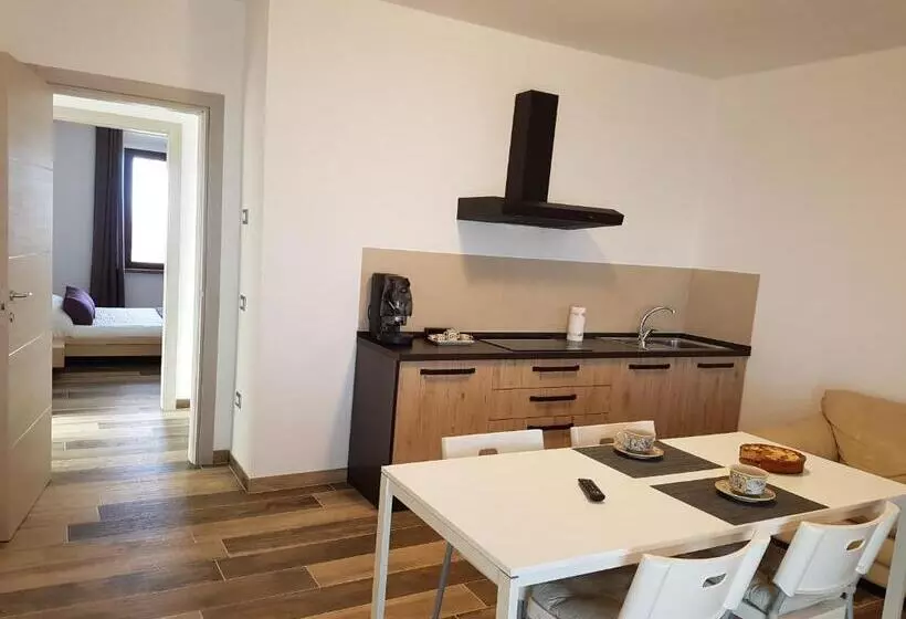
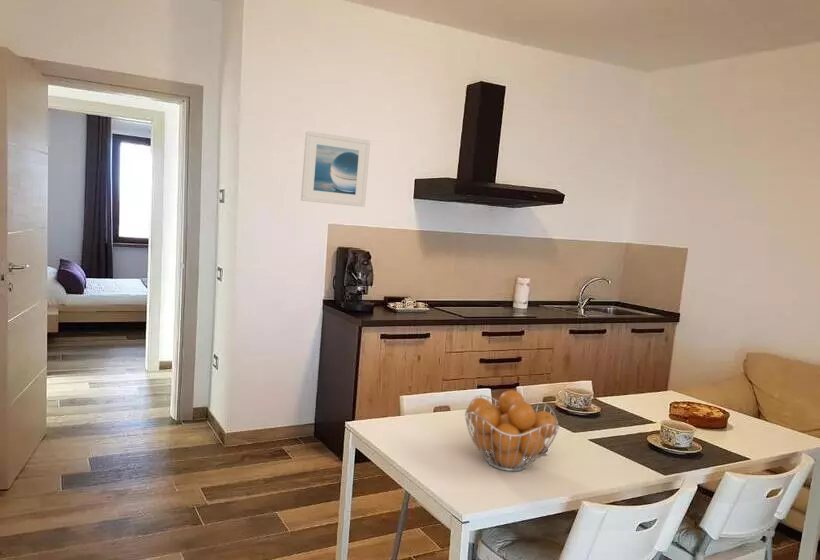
+ fruit basket (510, 429)
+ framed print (336, 170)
